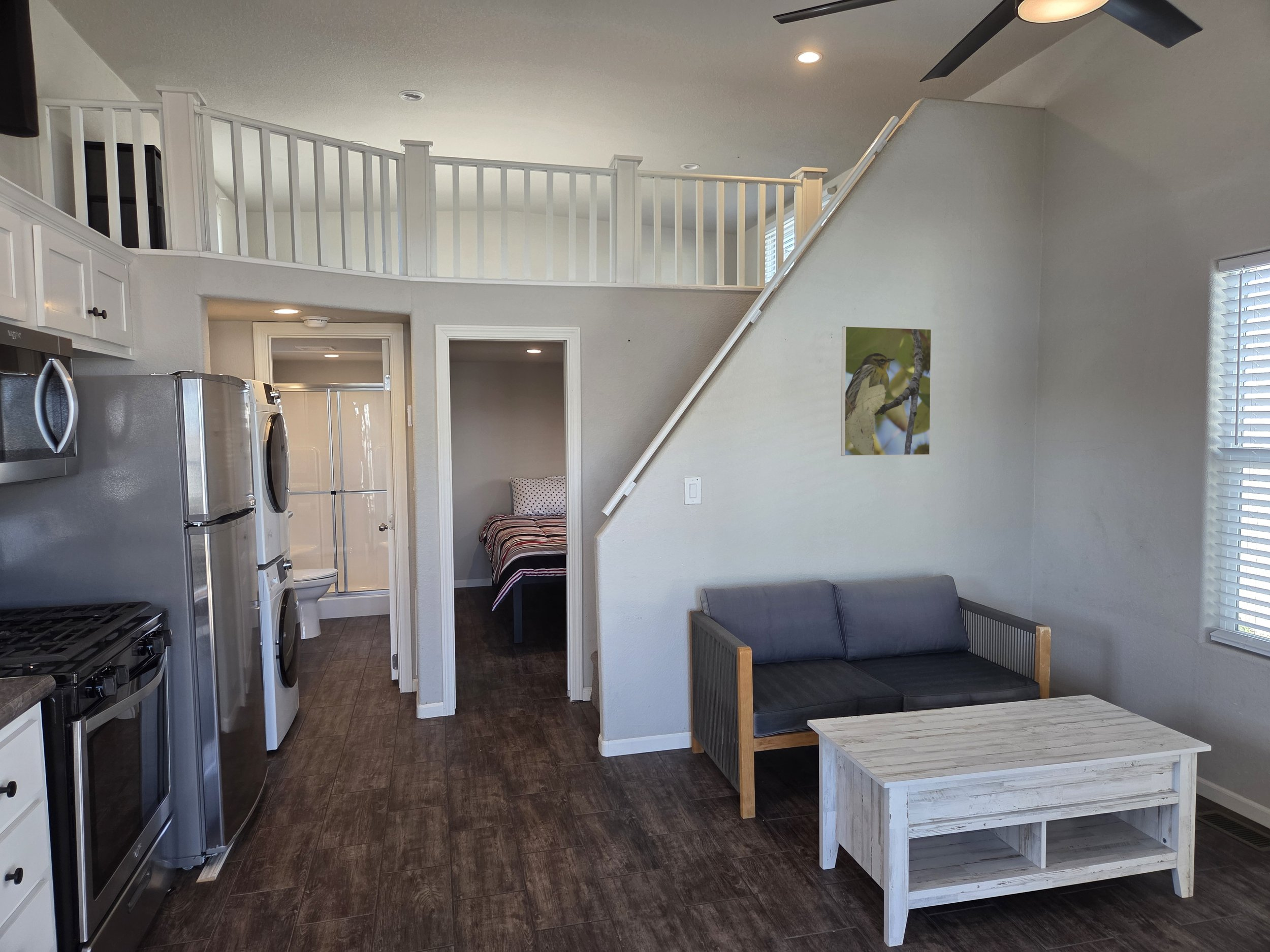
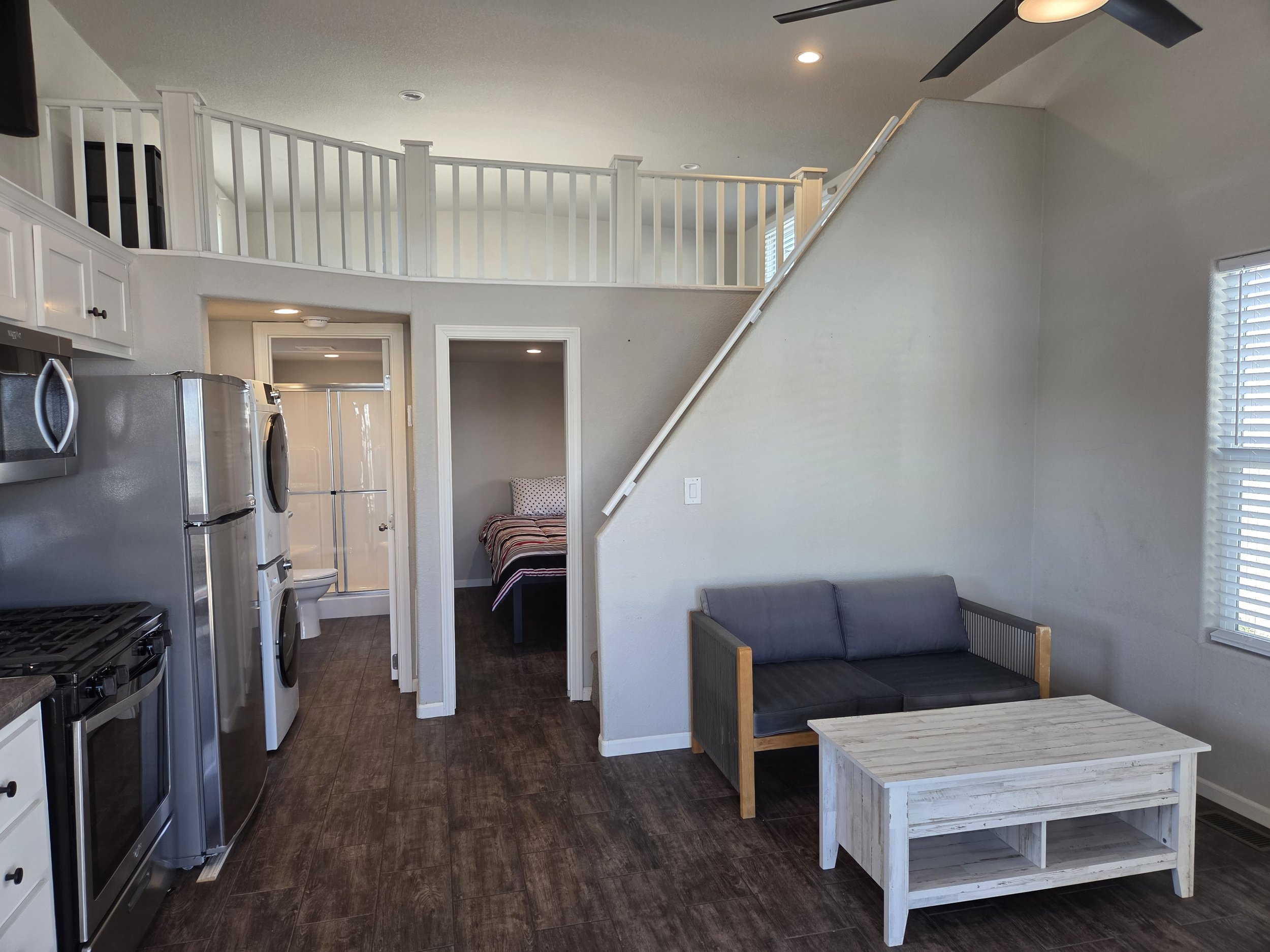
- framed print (886, 391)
